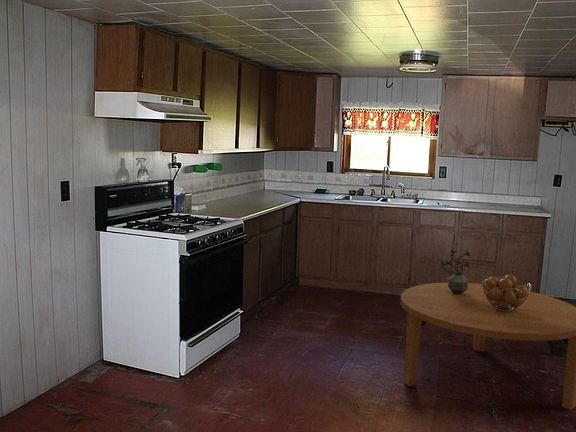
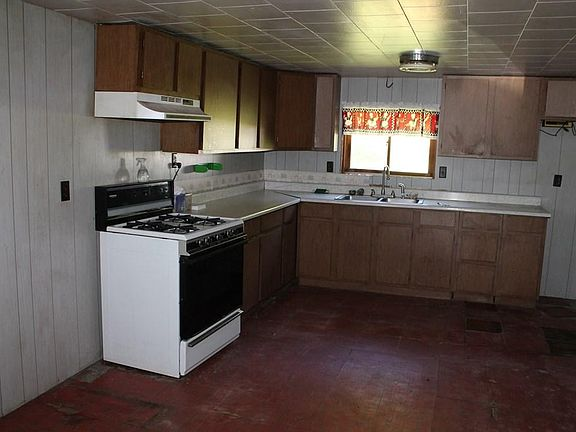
- fruit basket (505, 292)
- potted plant (455, 269)
- coffee table (484, 341)
